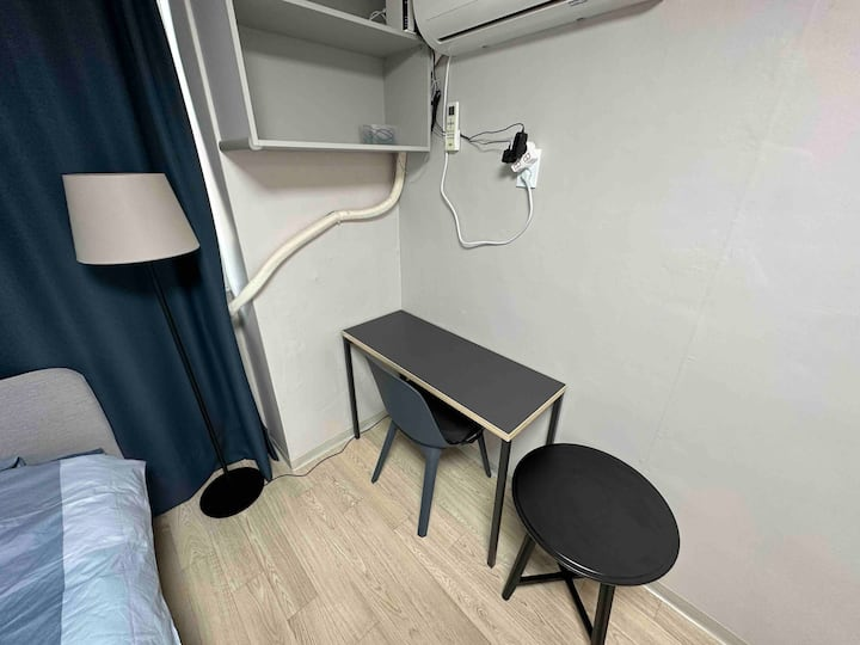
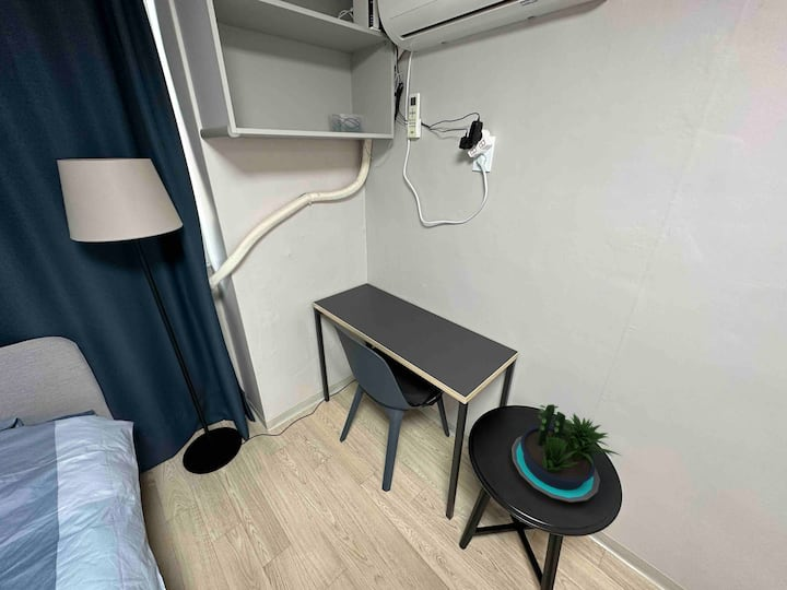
+ potted plant (563, 442)
